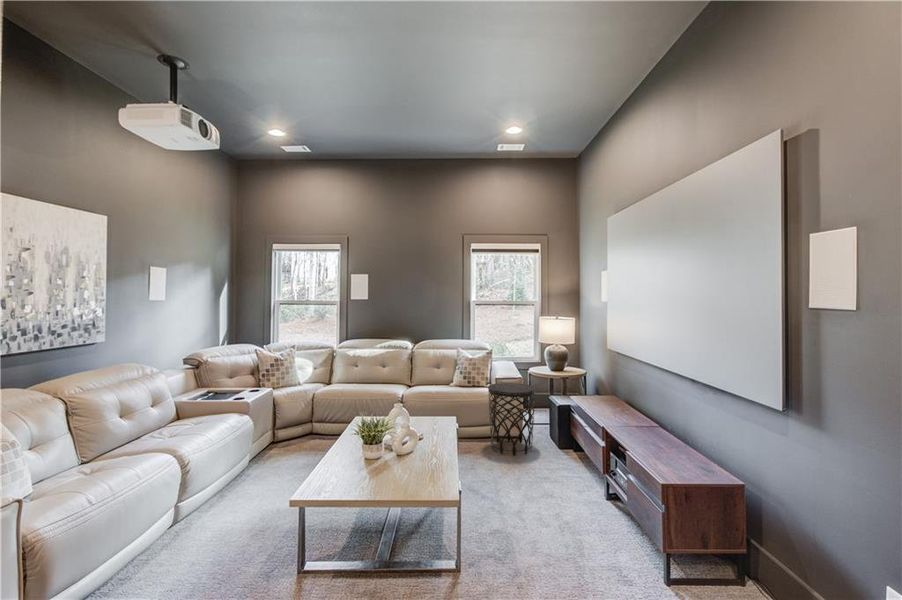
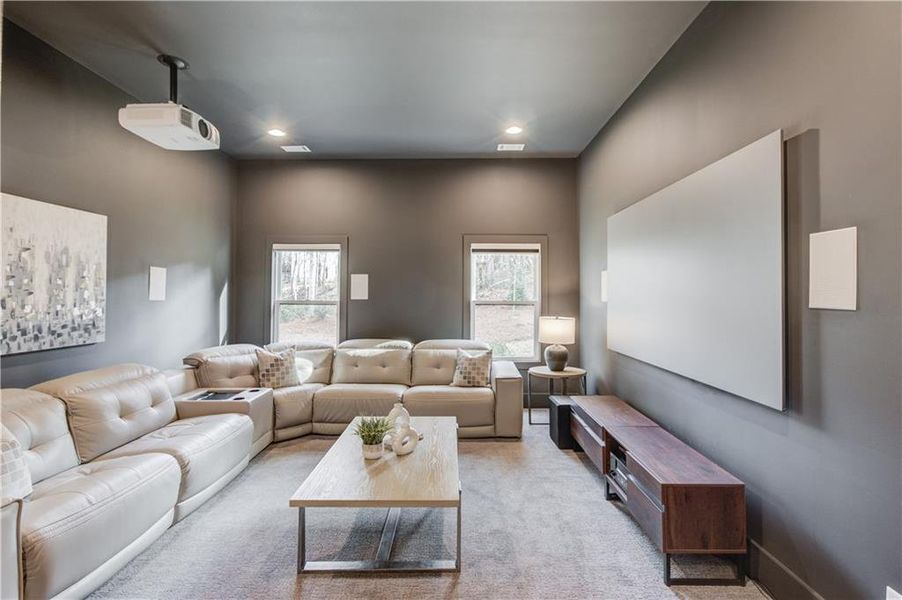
- side table (512, 417)
